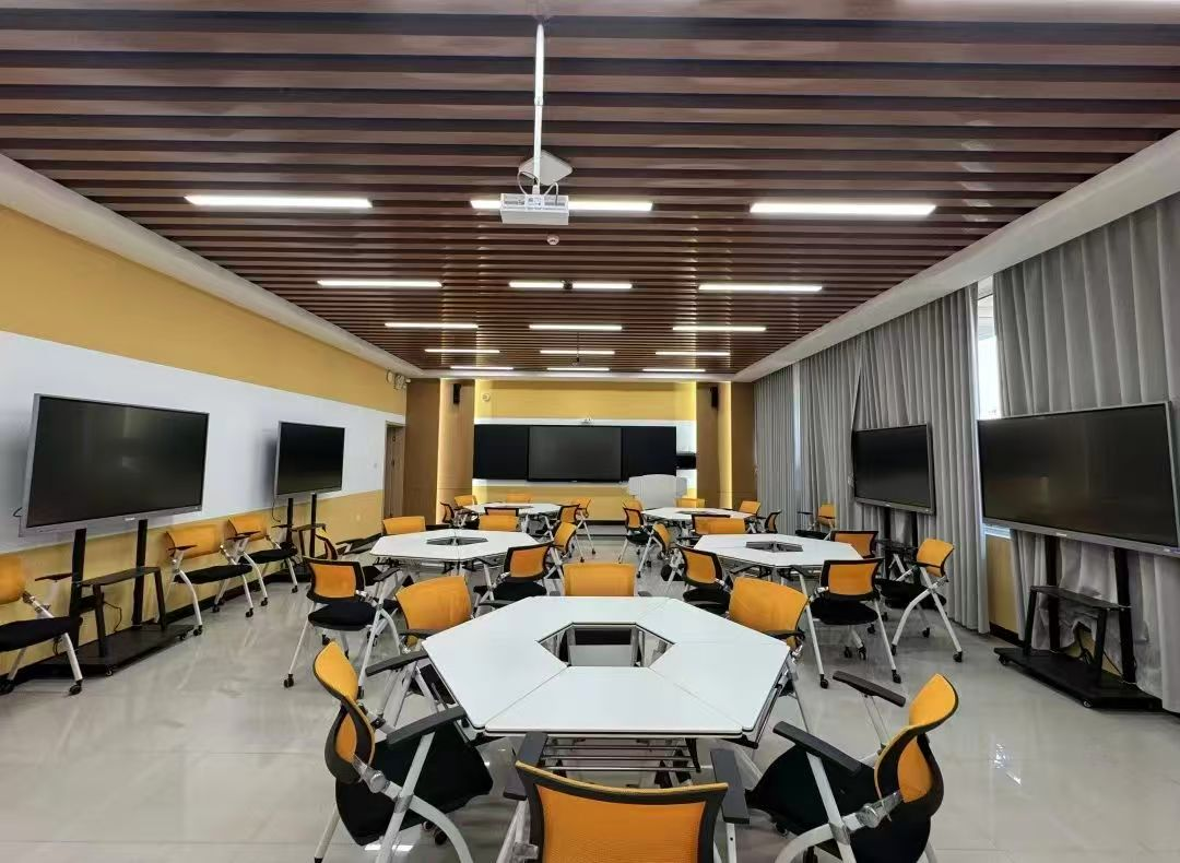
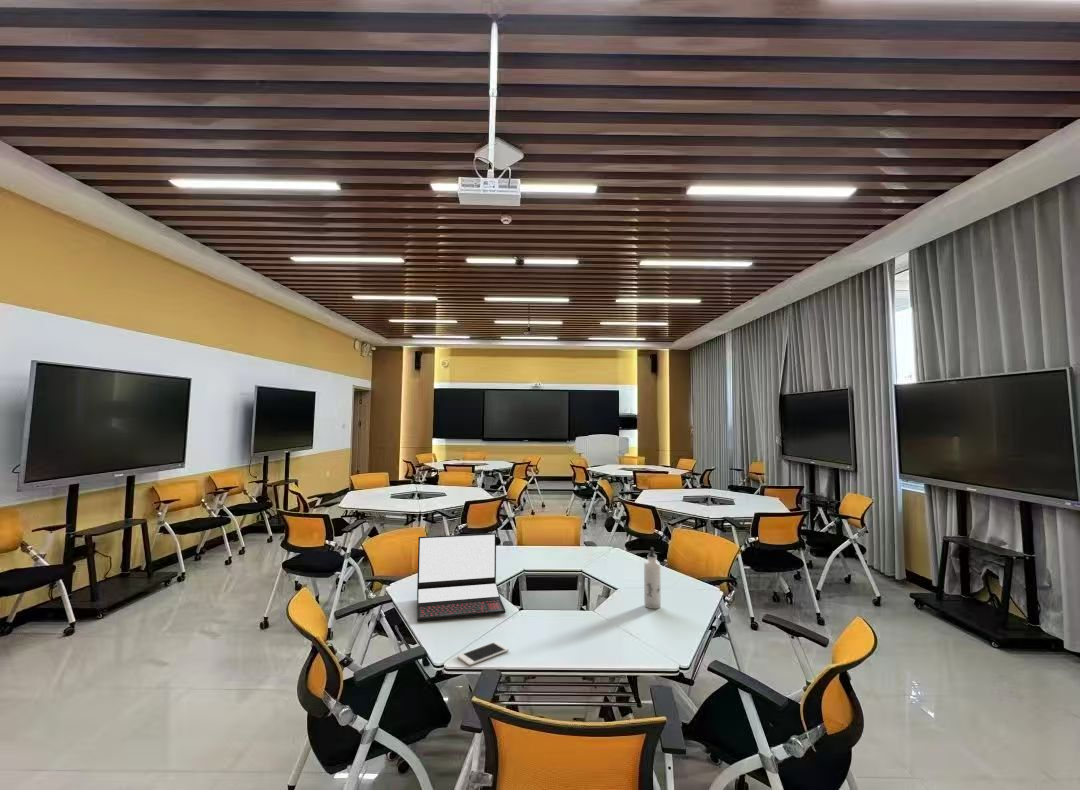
+ laptop (460, 573)
+ water bottle (652, 576)
+ cell phone (483, 653)
